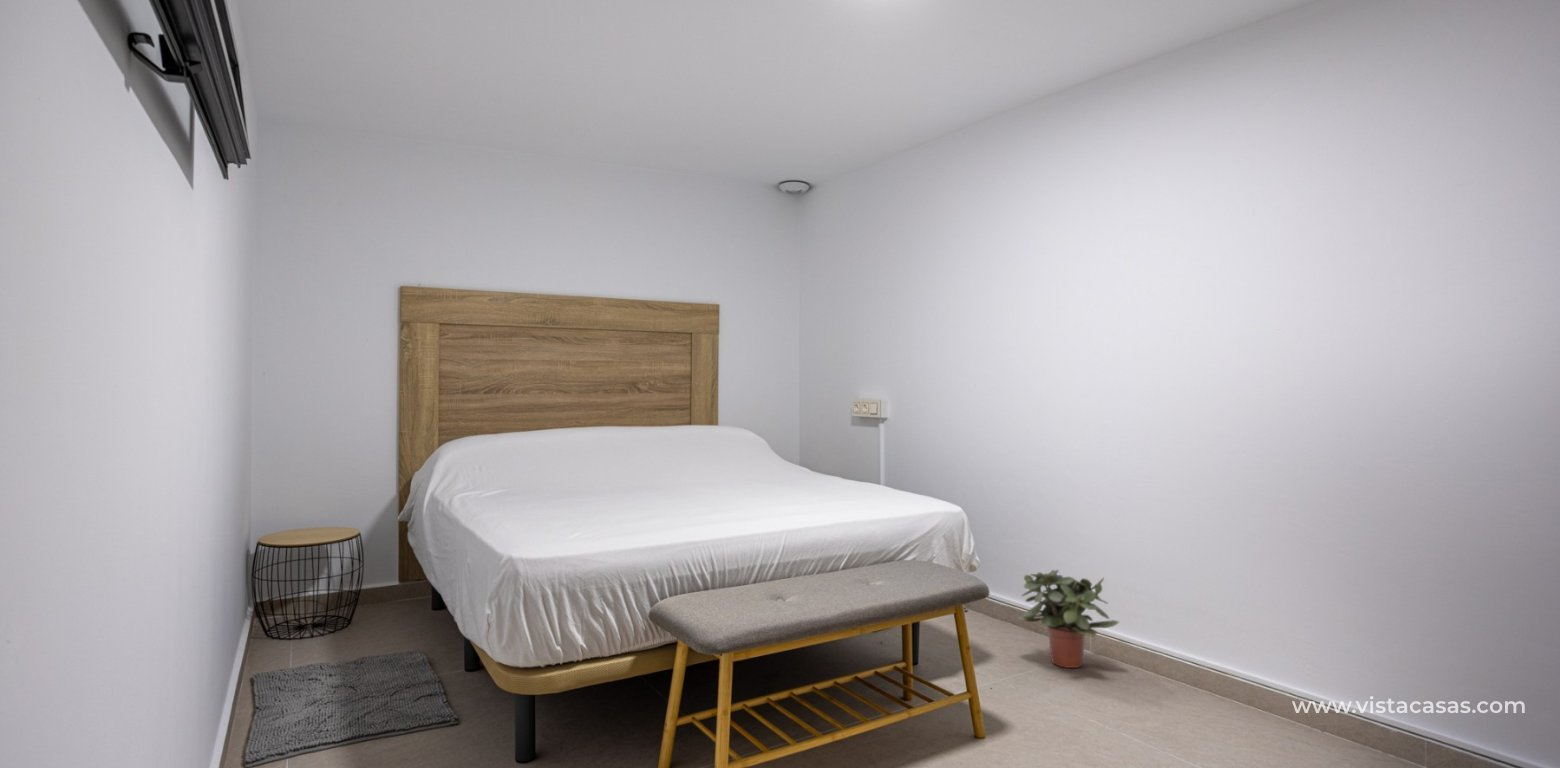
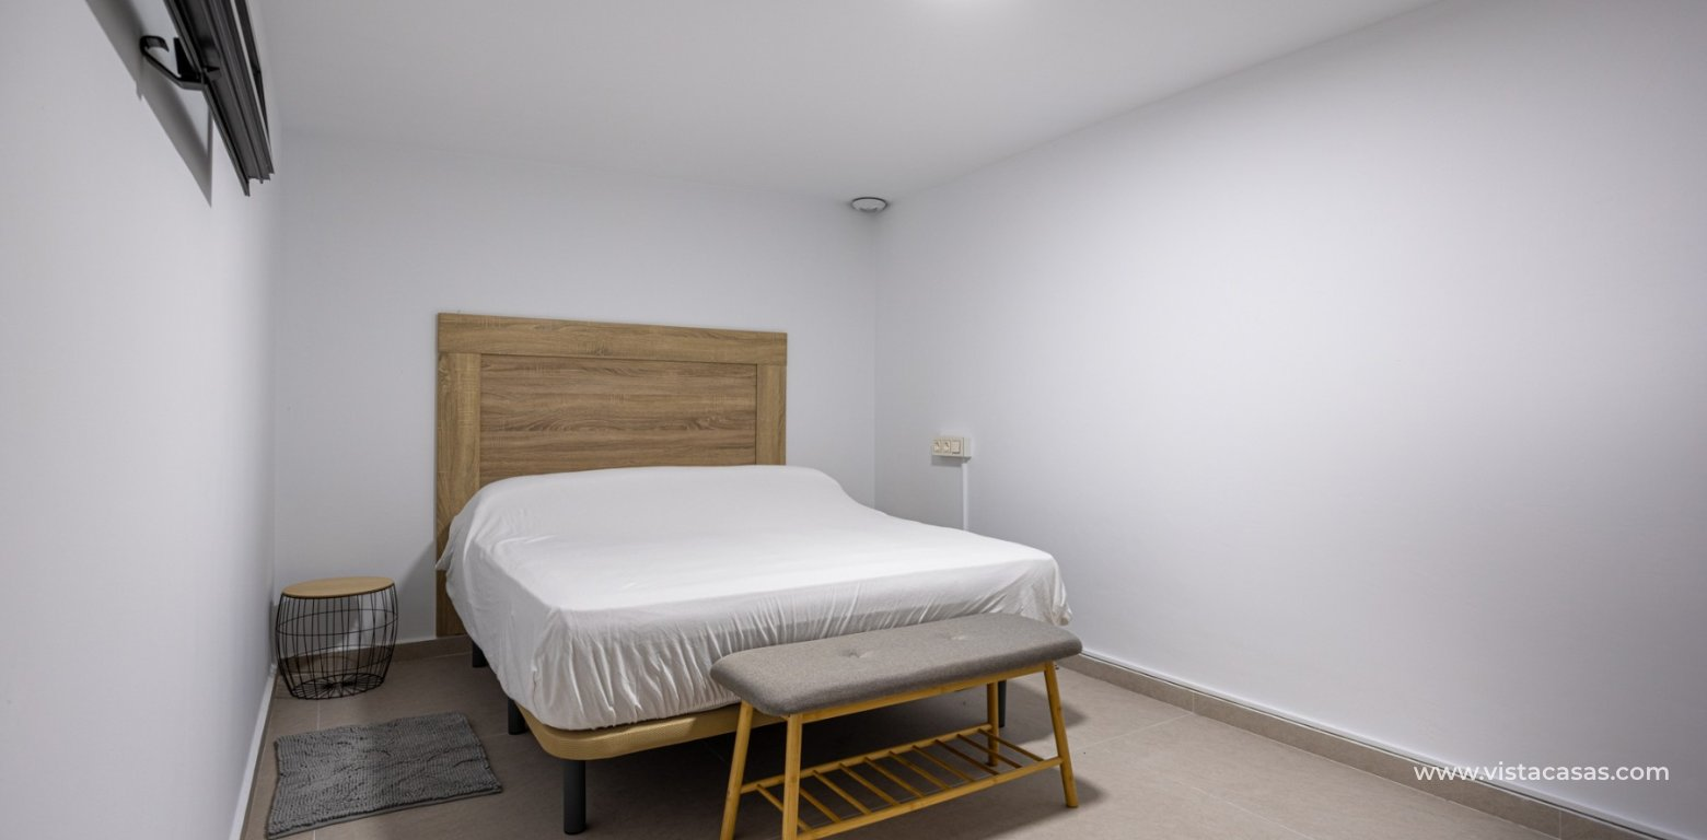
- potted plant (1068, 616)
